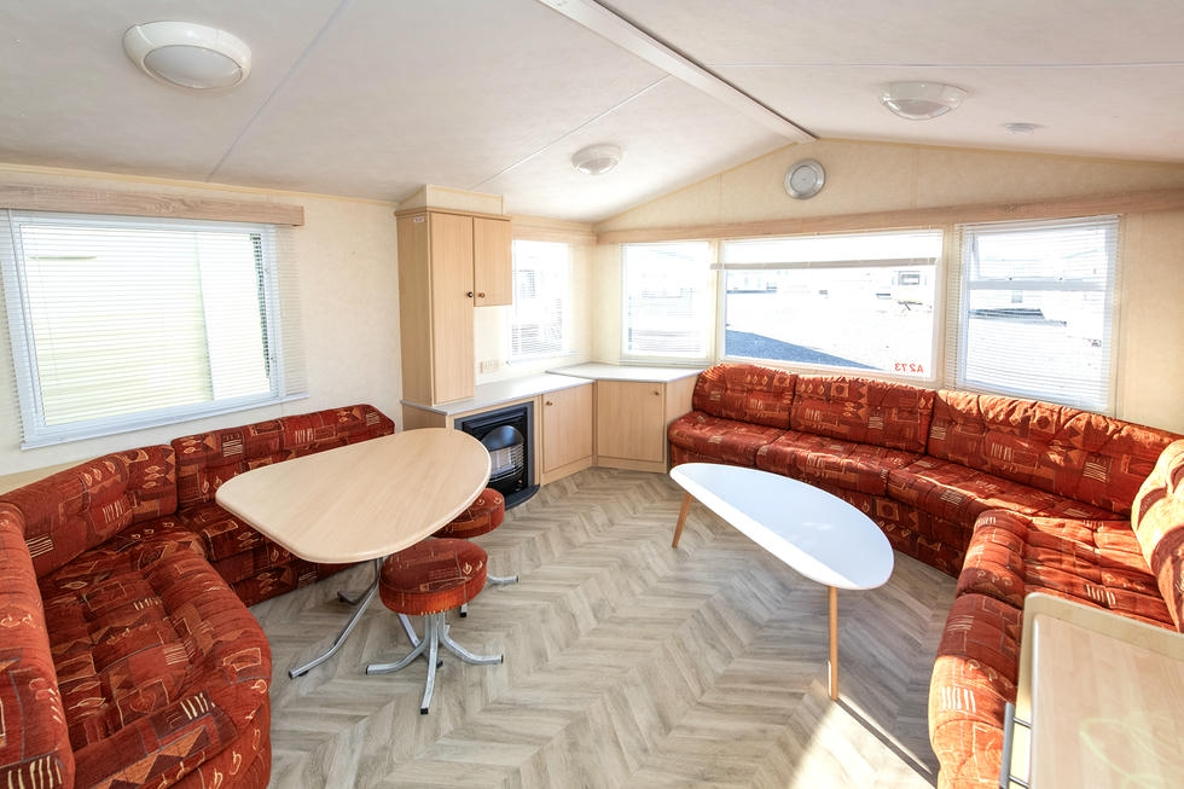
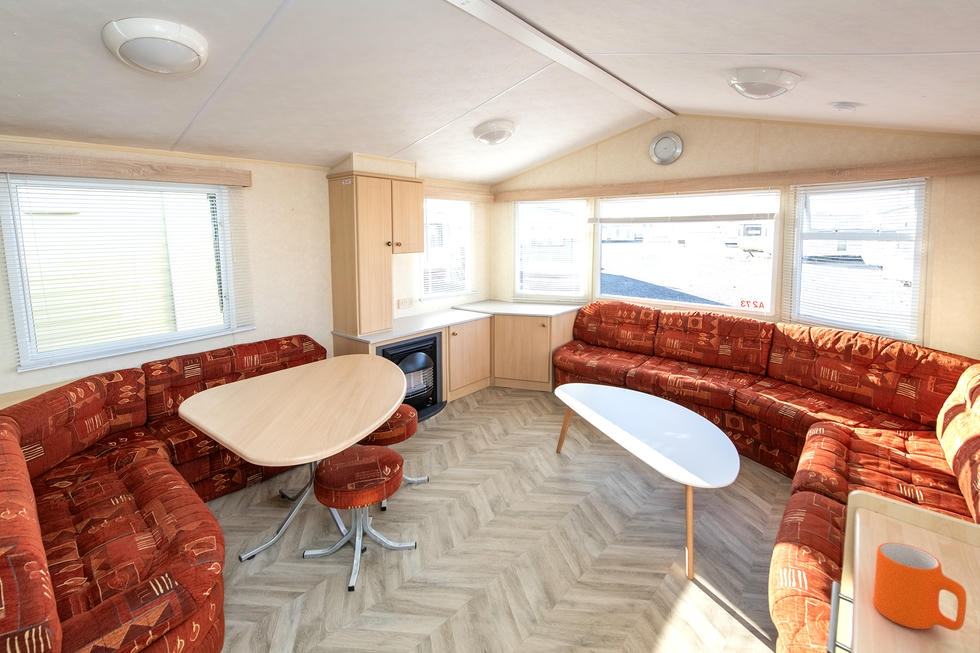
+ mug (917, 588)
